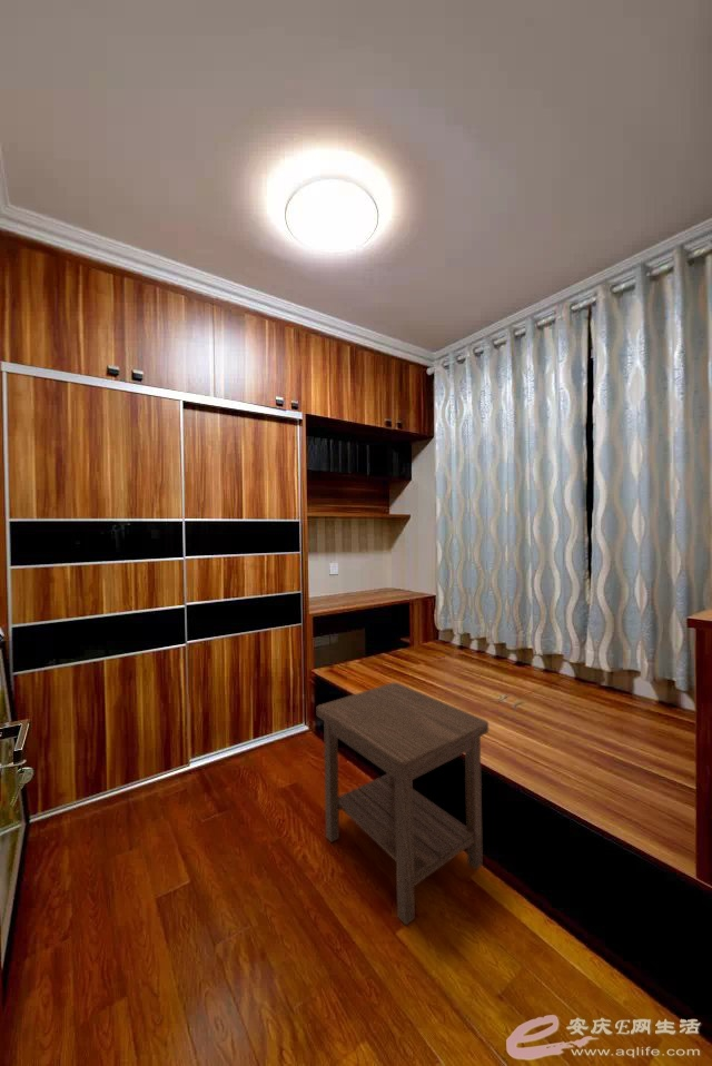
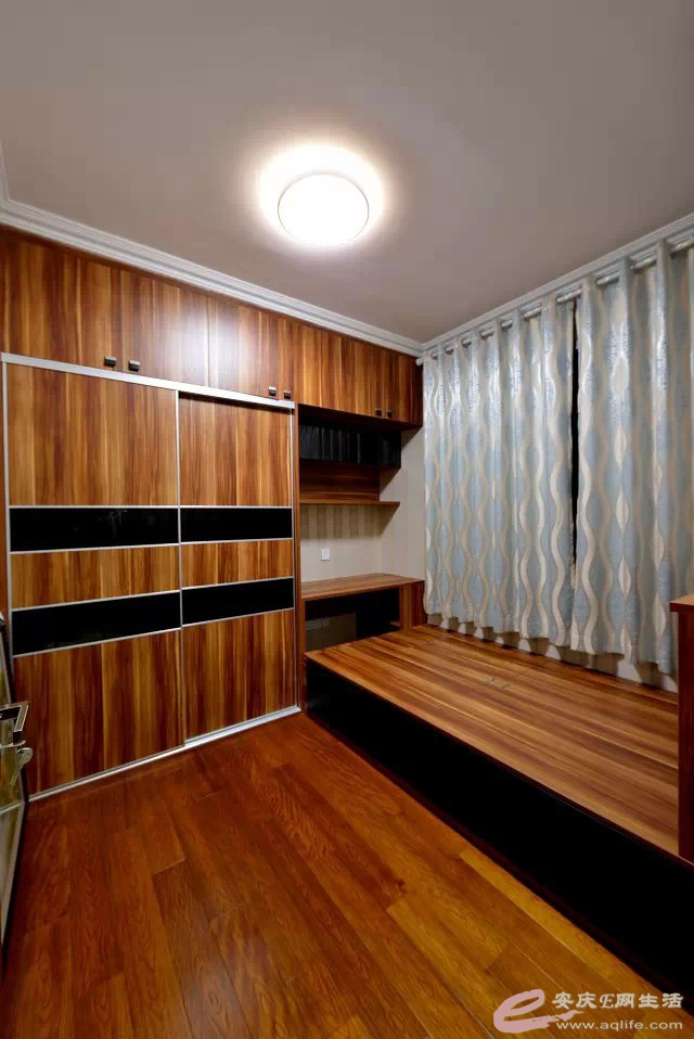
- side table (398, 781)
